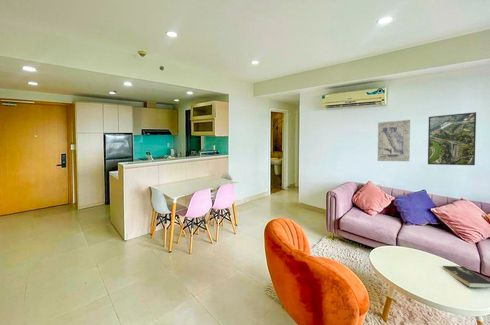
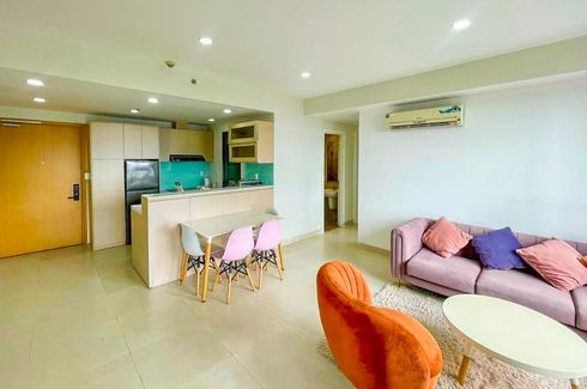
- wall art (393, 141)
- book (466, 276)
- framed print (450, 139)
